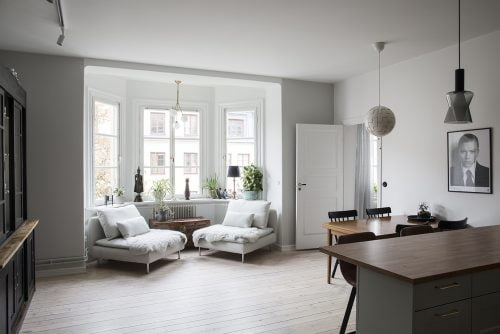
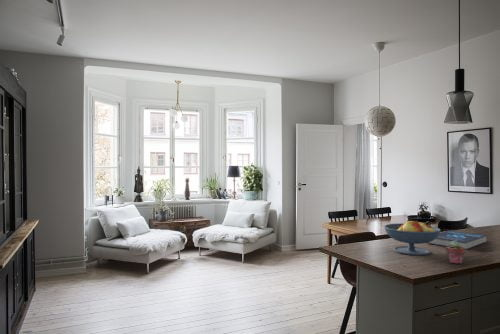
+ potted succulent (455, 251)
+ book (456, 239)
+ fruit bowl (411, 235)
